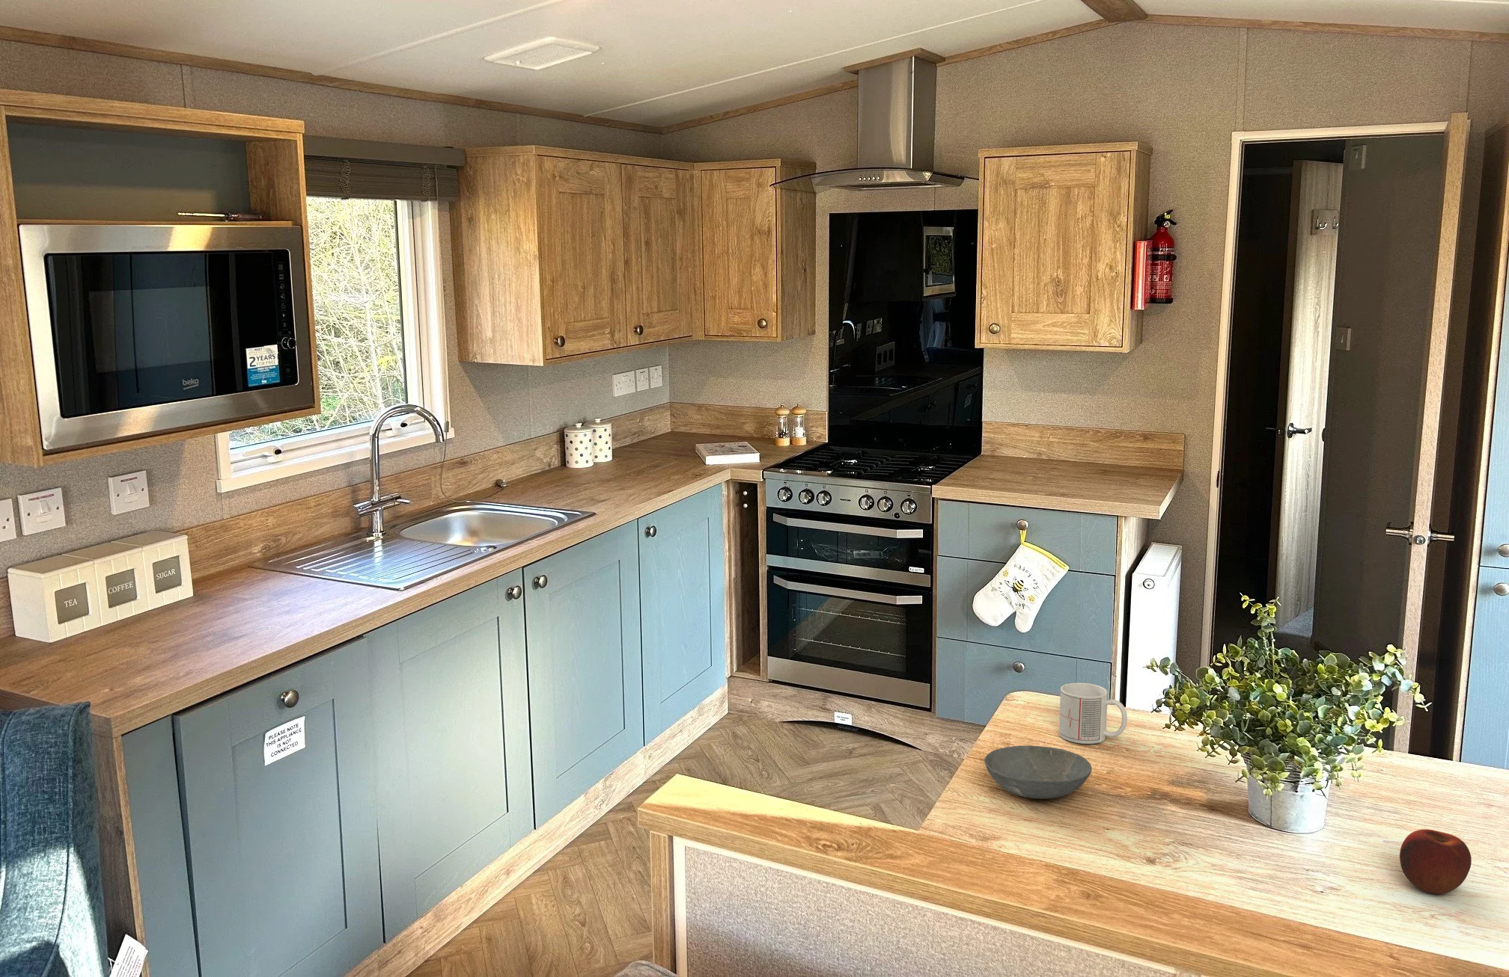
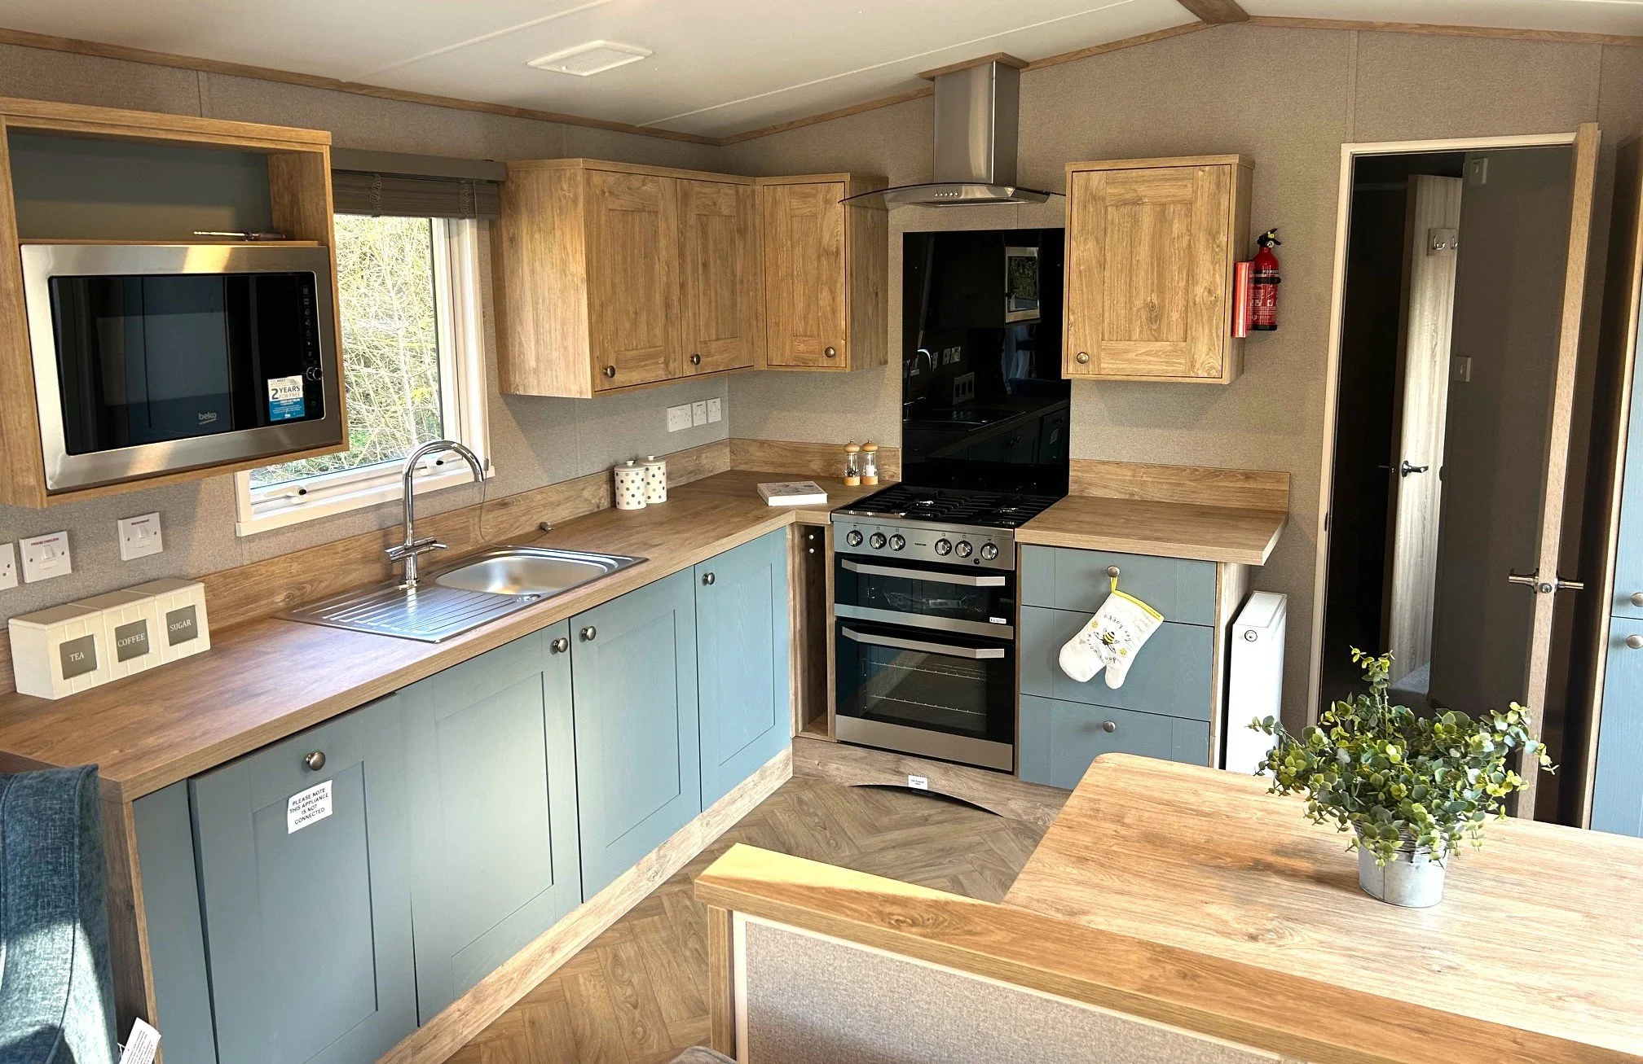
- apple (1434, 862)
- bowl (1037, 775)
- mug (1093, 714)
